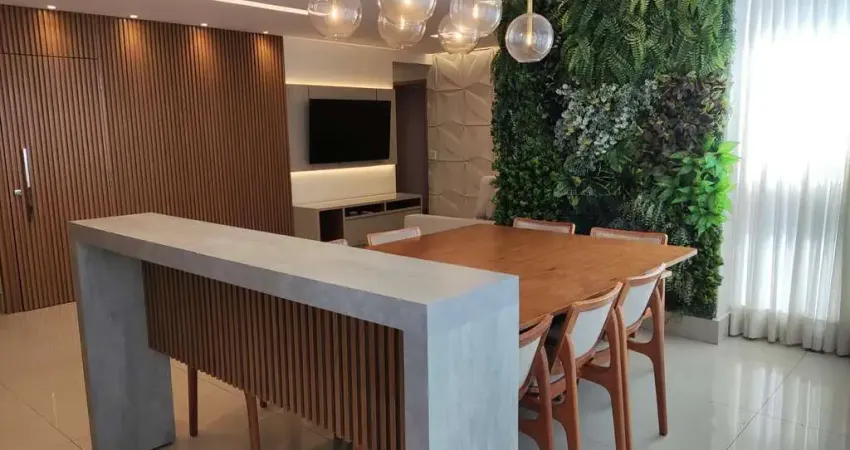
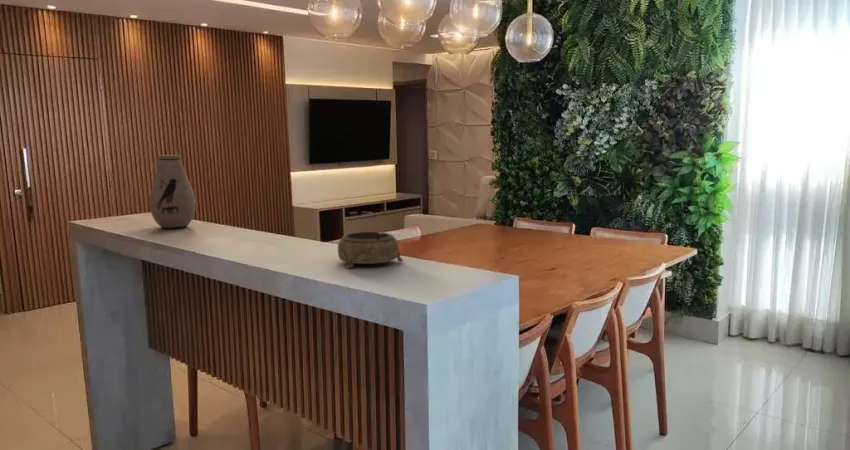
+ vase (172, 191)
+ decorative bowl (367, 248)
